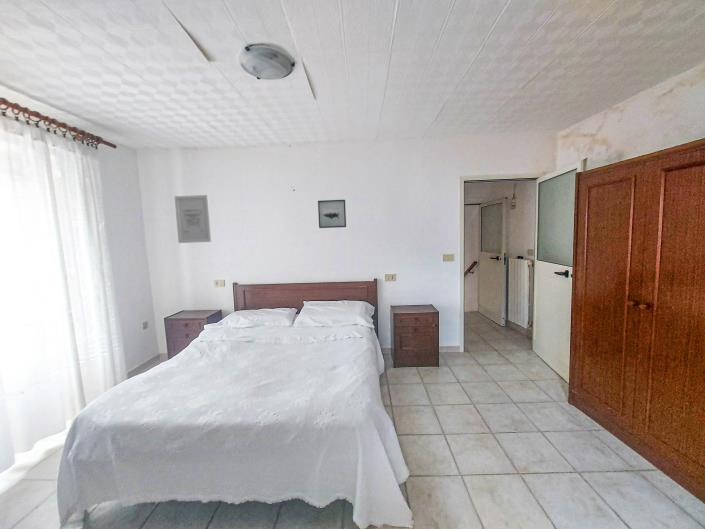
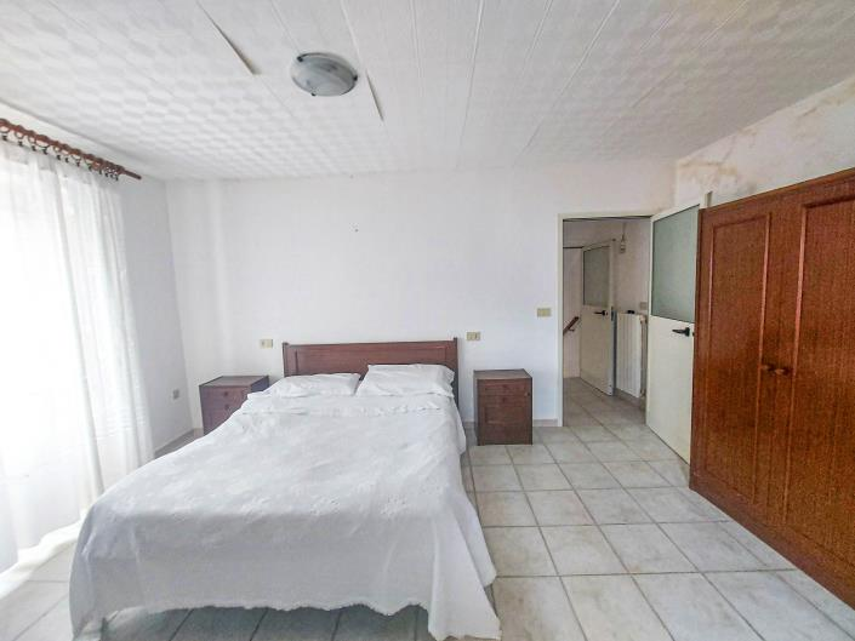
- wall art (332, 214)
- wall art (193, 219)
